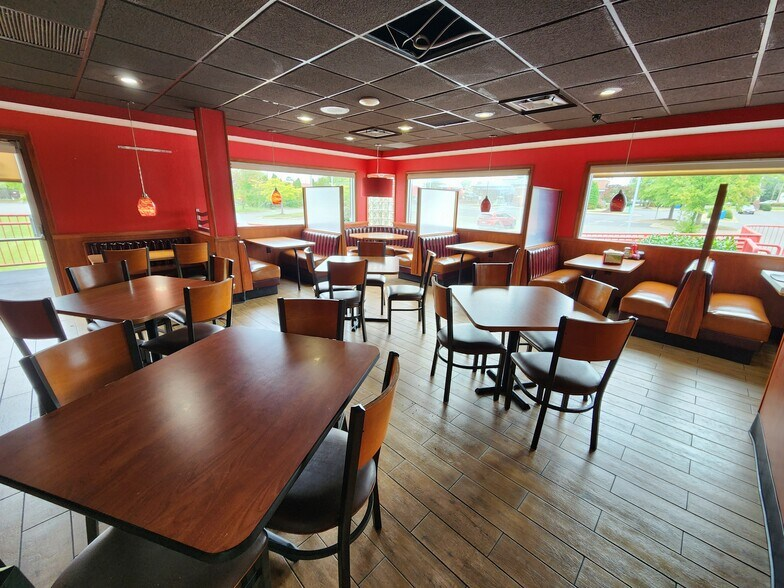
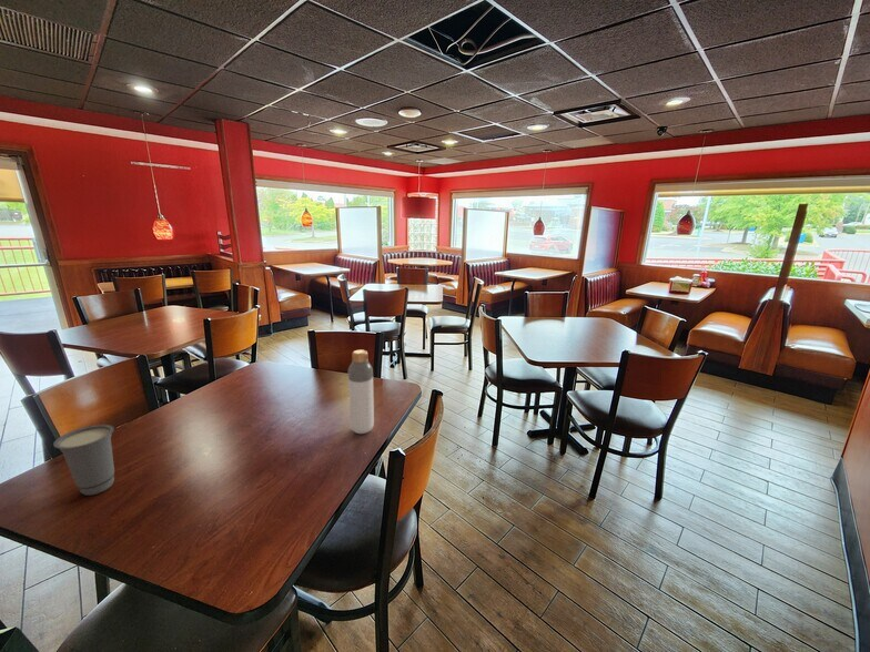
+ bottle (361, 391)
+ cup (91, 461)
